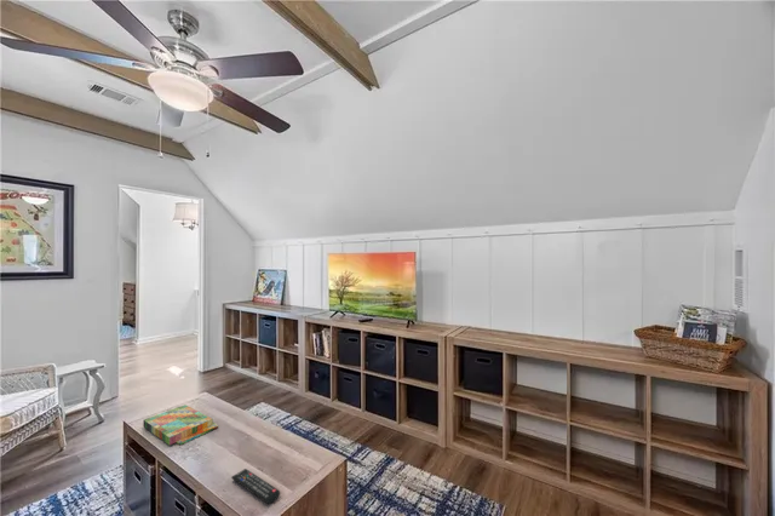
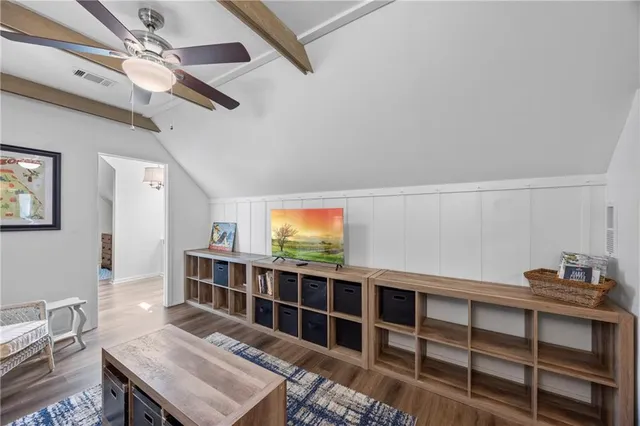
- remote control (254, 486)
- board game (179, 422)
